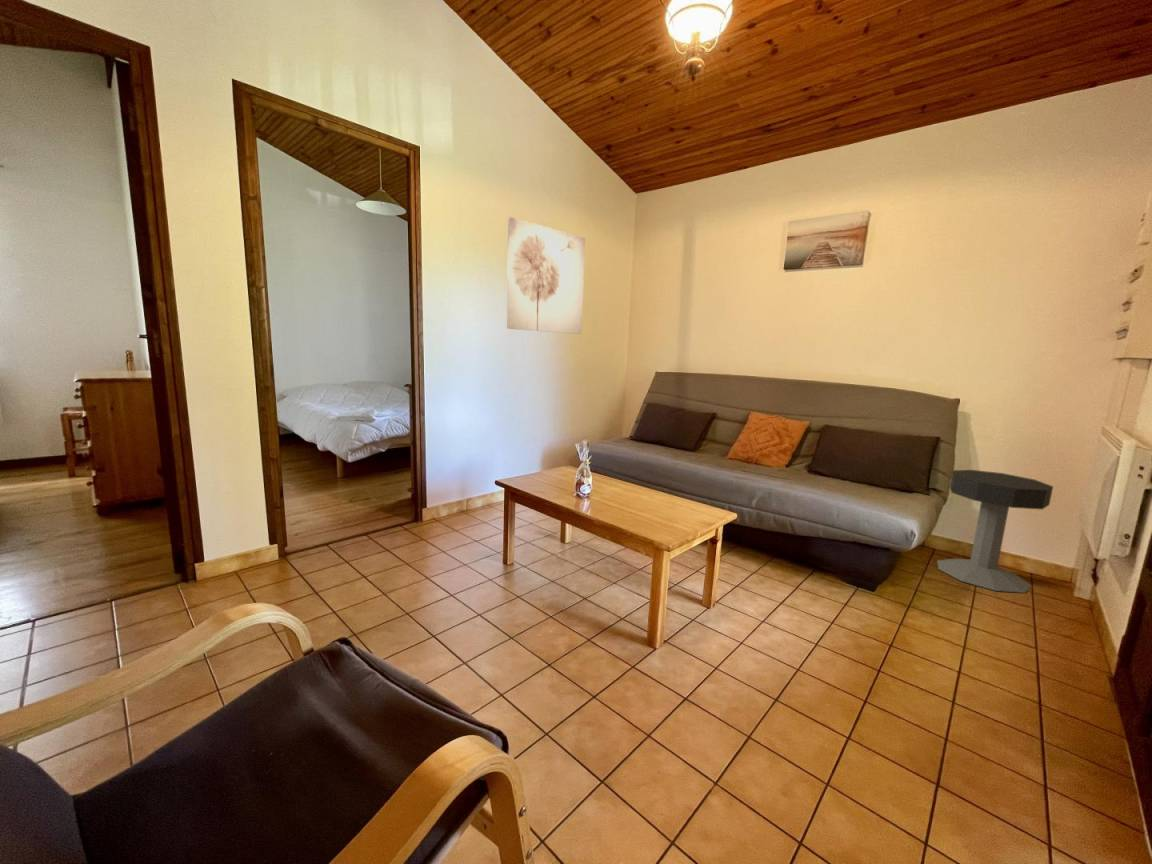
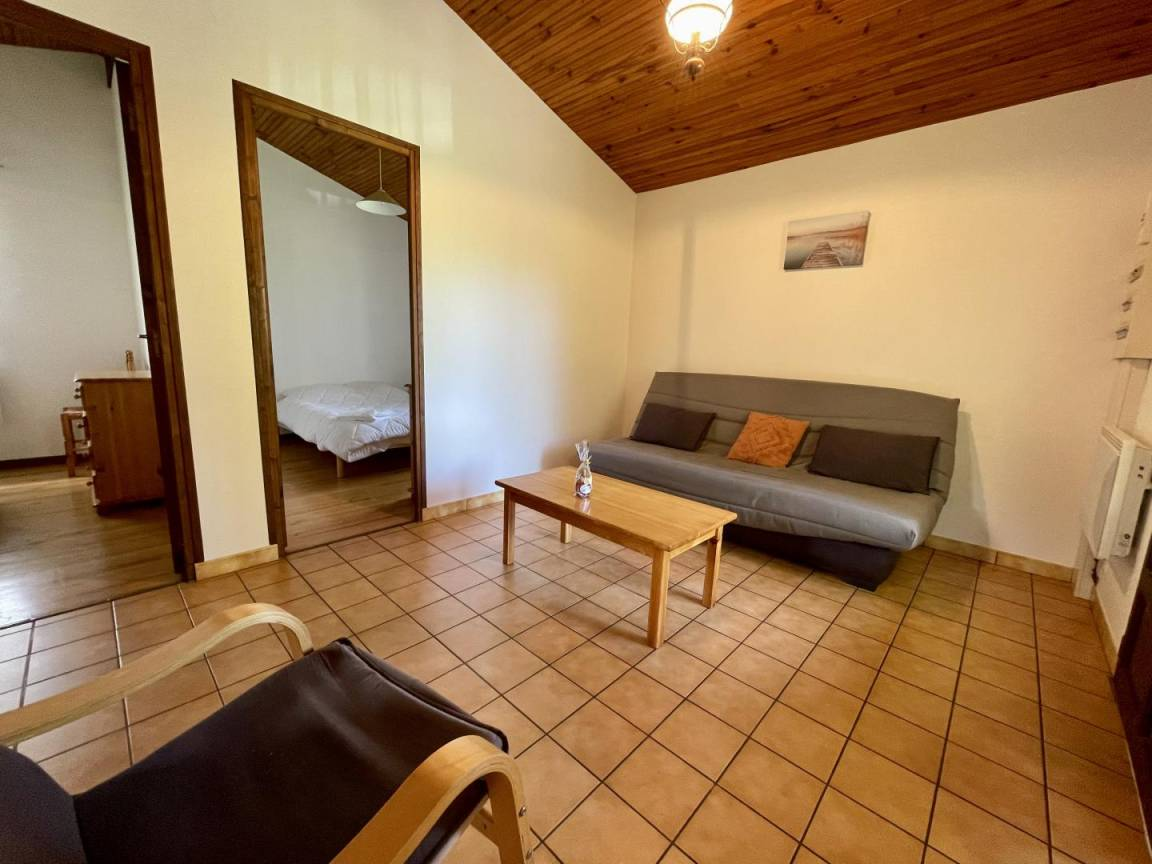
- side table (990, 527)
- wall art (548, 280)
